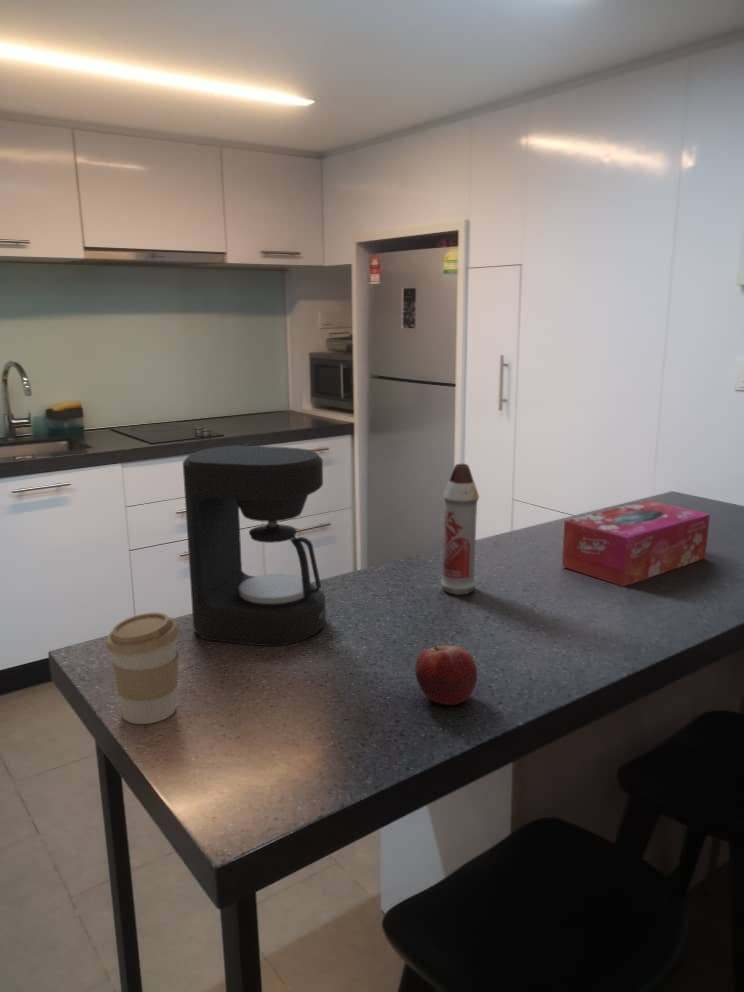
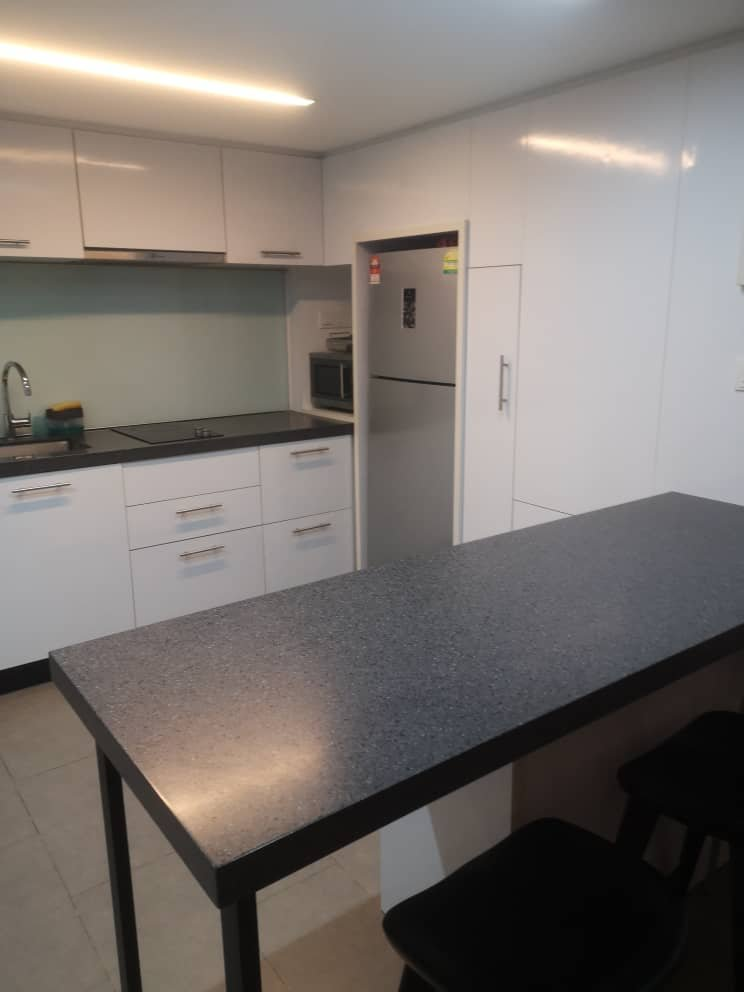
- spray bottle (459, 528)
- tissue box (636, 540)
- coffee cup (145, 666)
- fruit (446, 672)
- coffee maker (258, 541)
